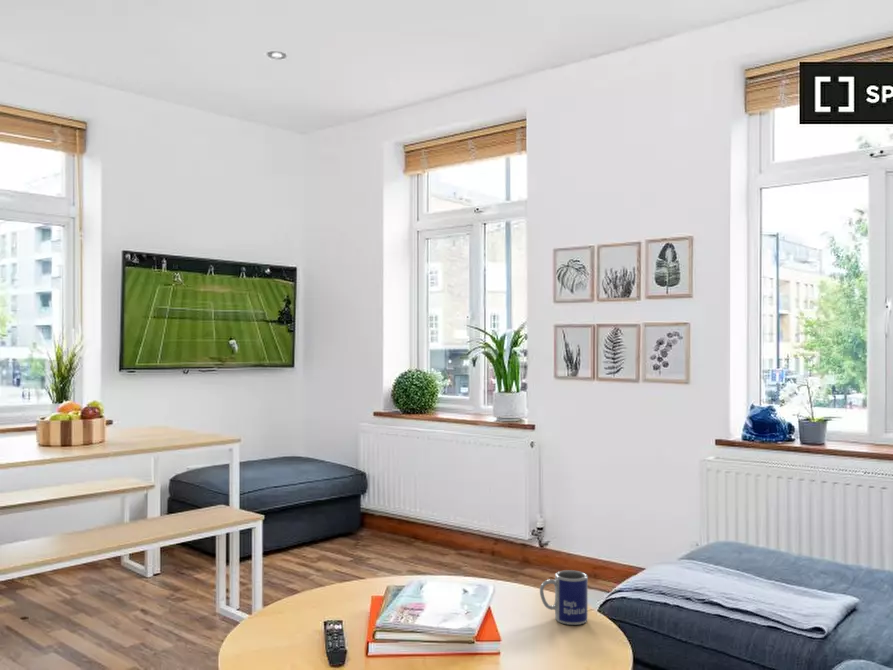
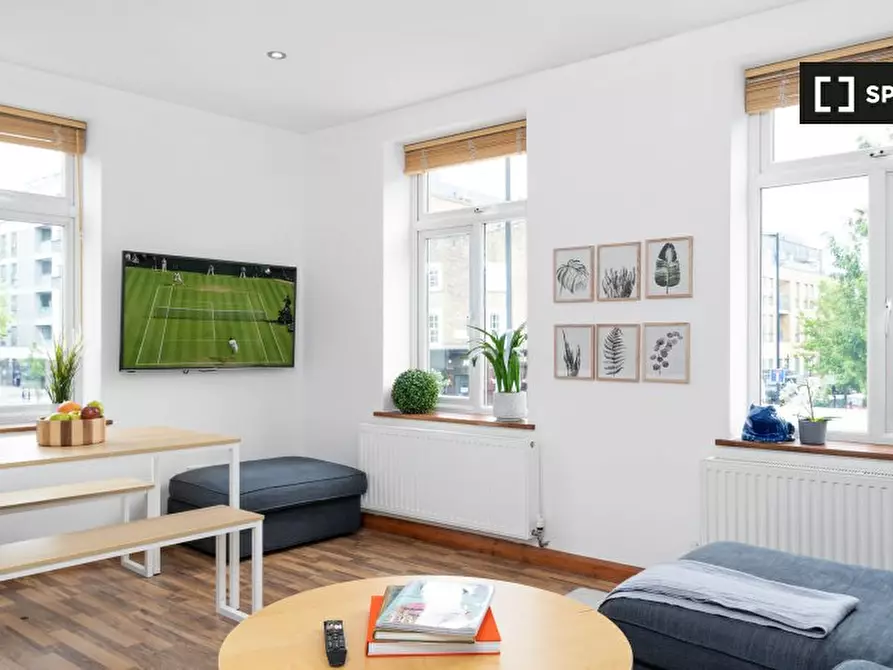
- mug (563, 597)
